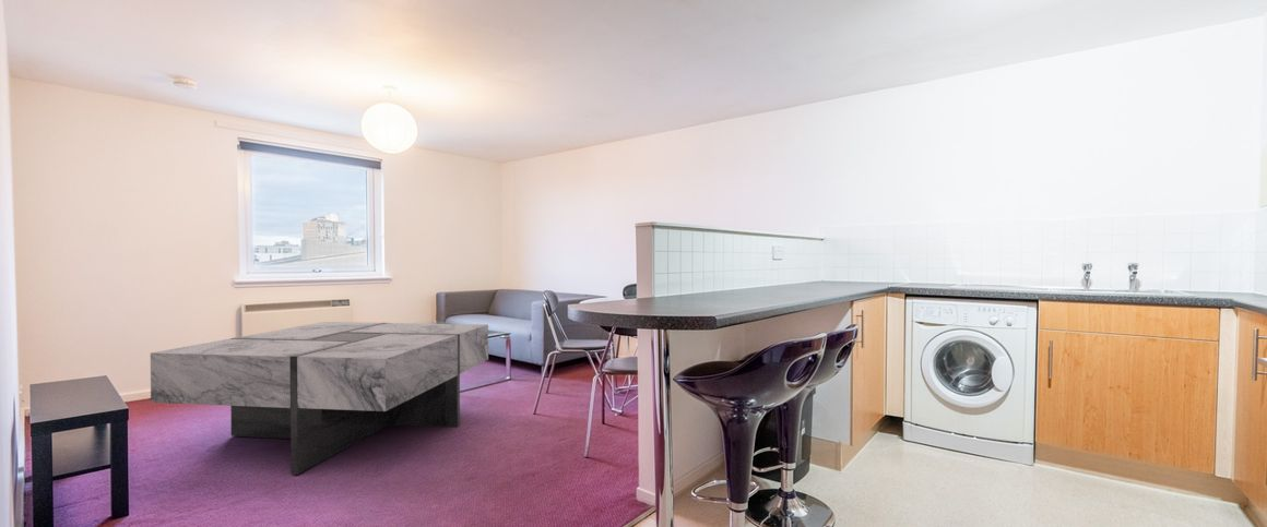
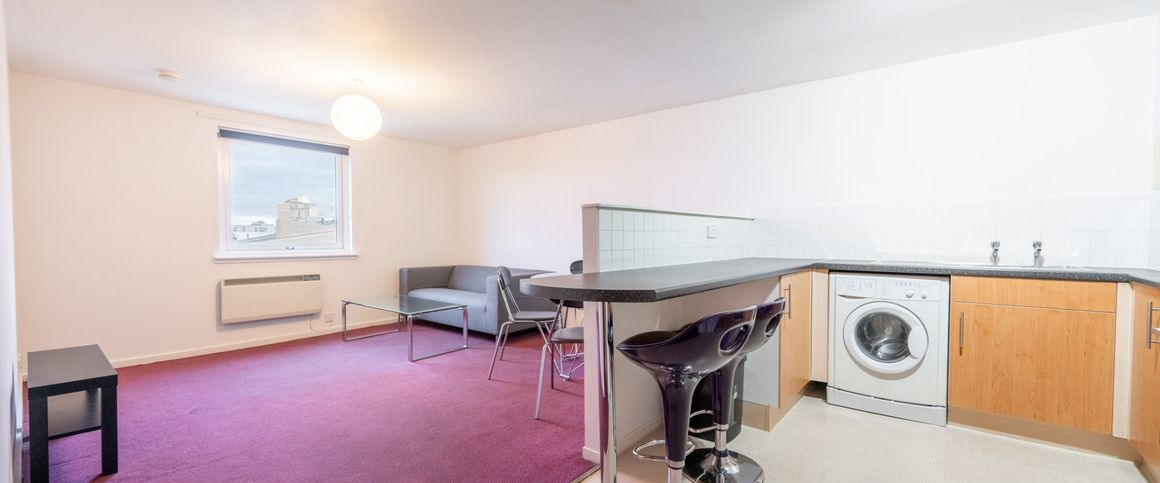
- coffee table (348, 383)
